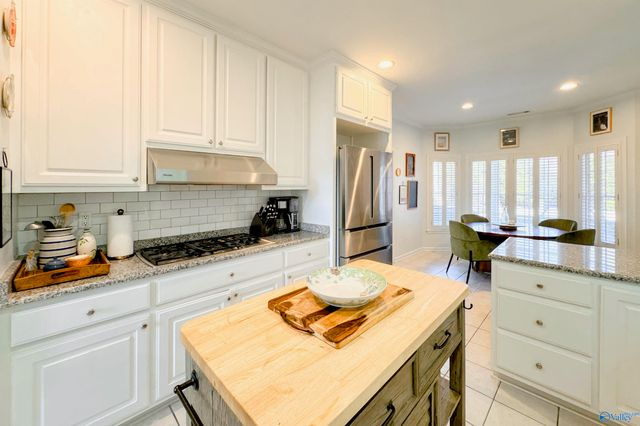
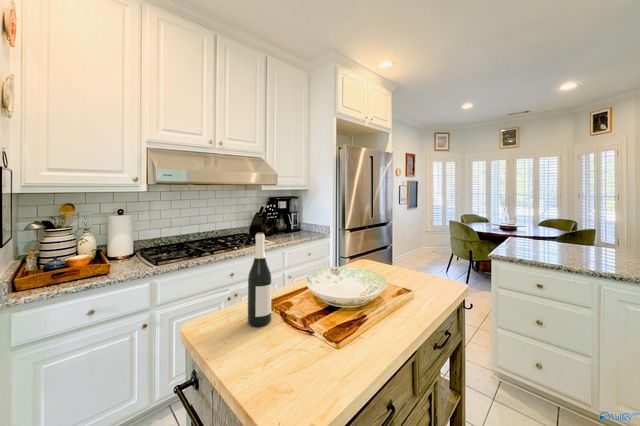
+ wine bottle (259, 277)
